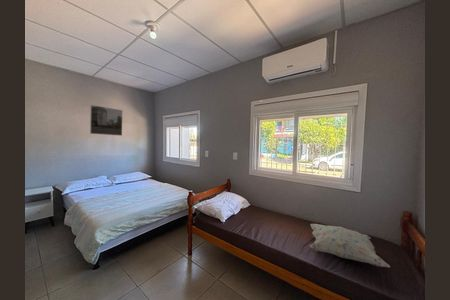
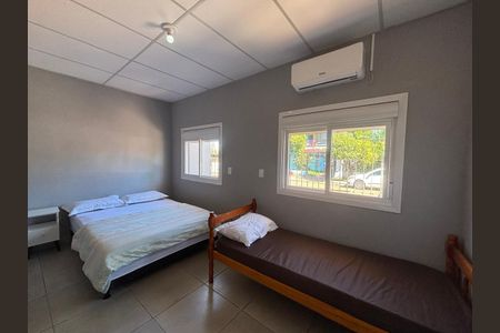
- decorative pillow (342, 241)
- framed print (107, 121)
